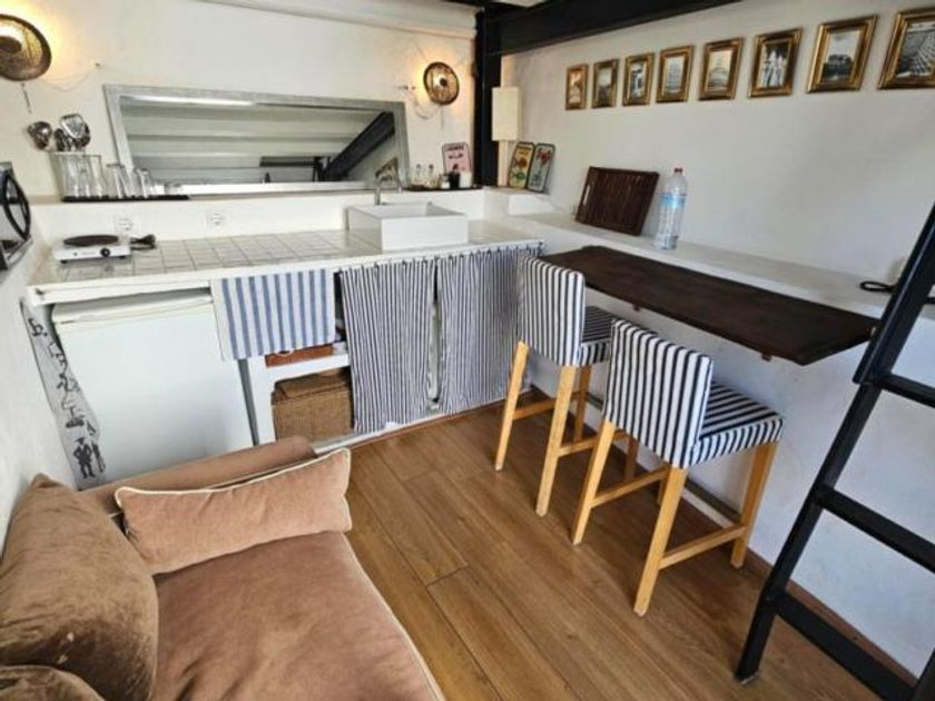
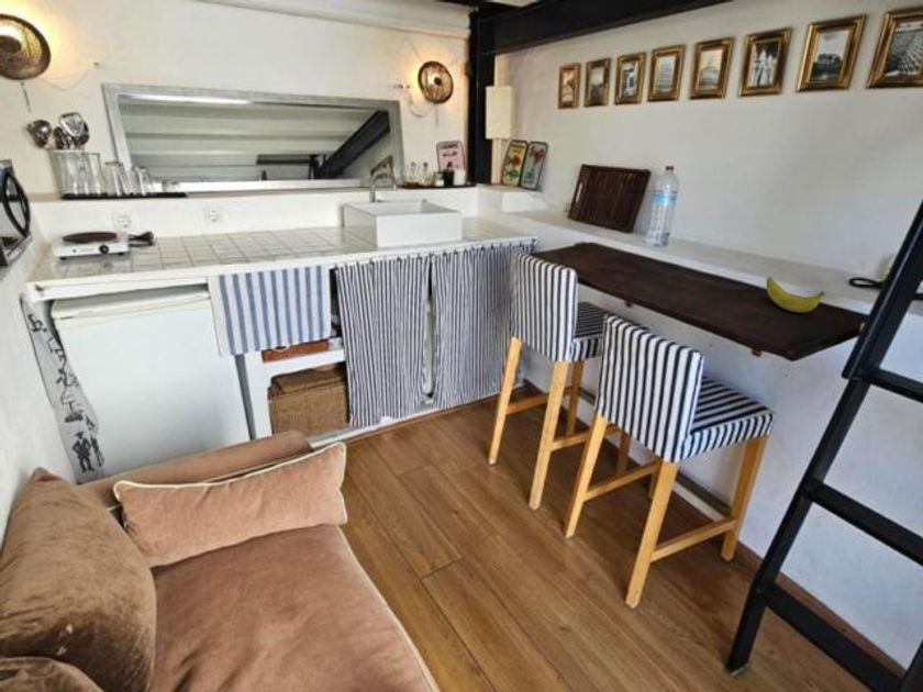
+ banana (791, 297)
